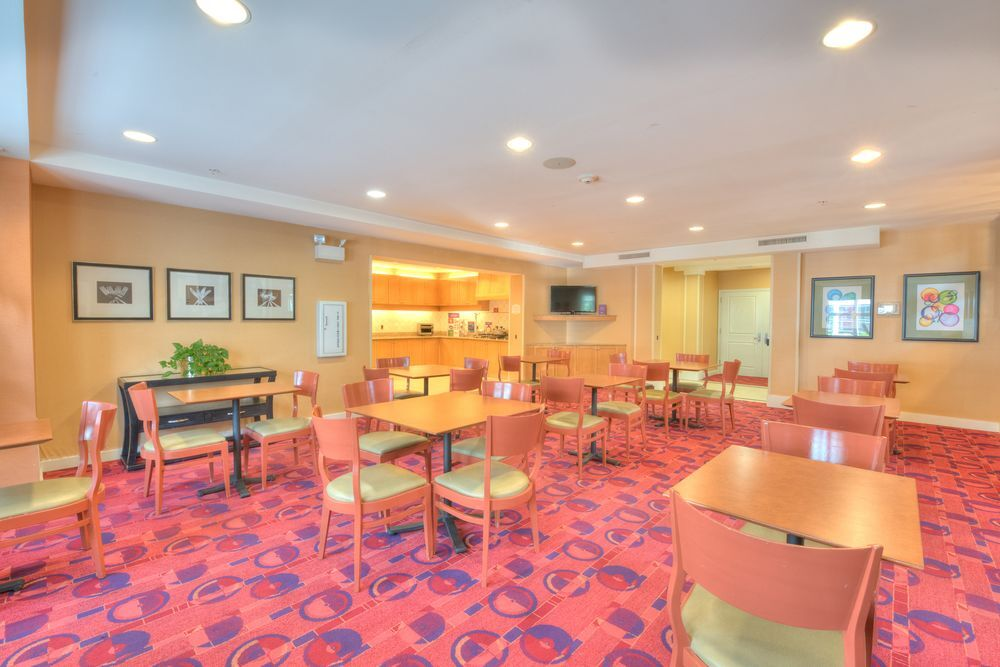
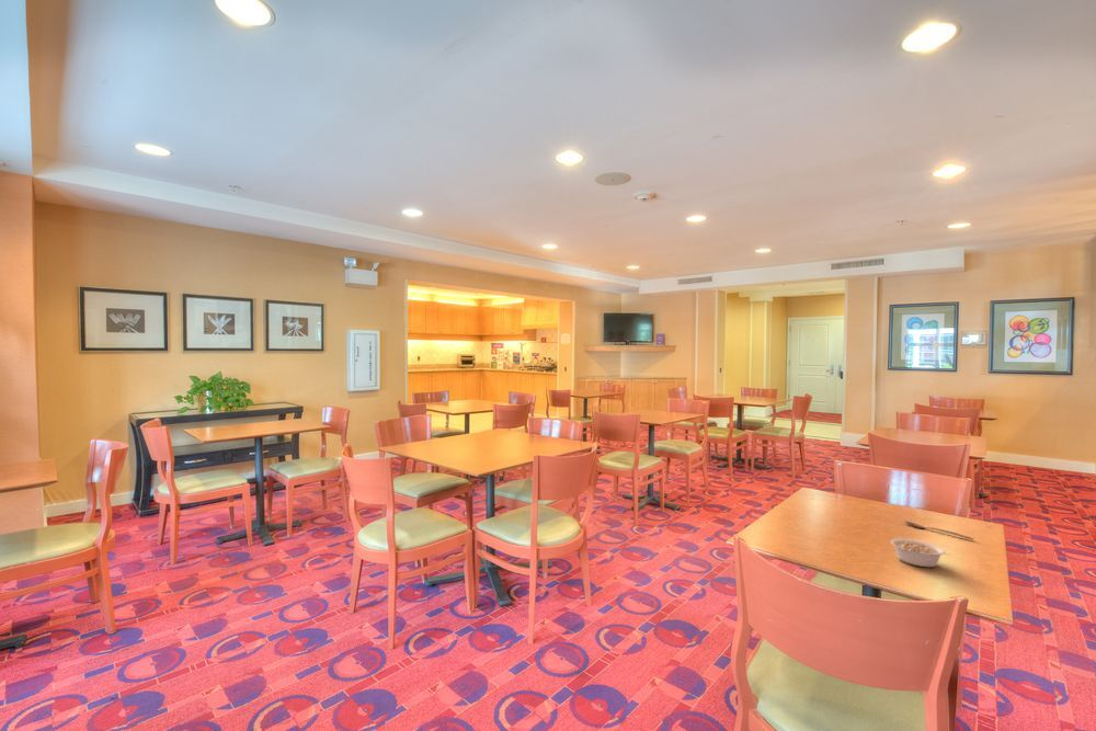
+ spoon (937, 529)
+ legume (918, 552)
